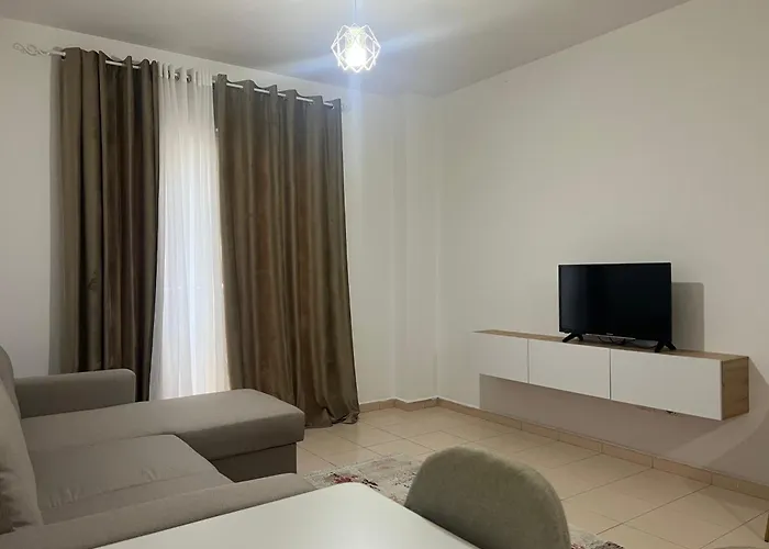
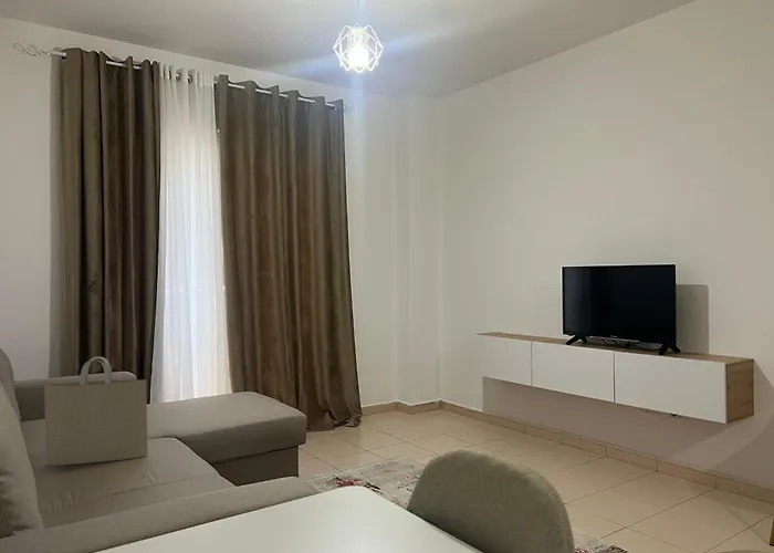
+ tote bag (96, 408)
